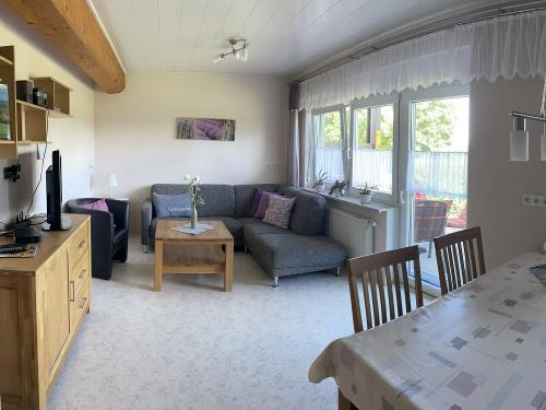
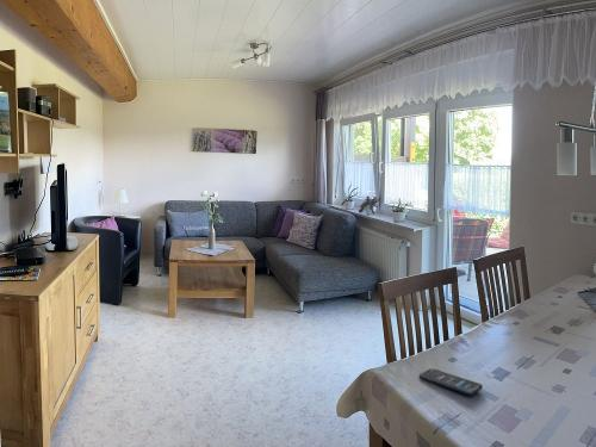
+ smartphone (449, 380)
